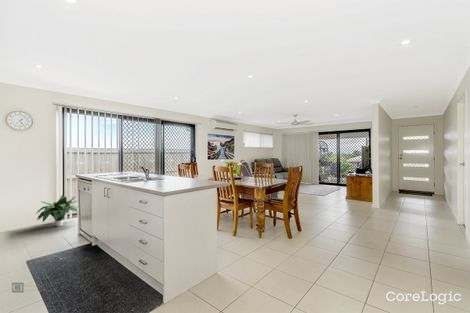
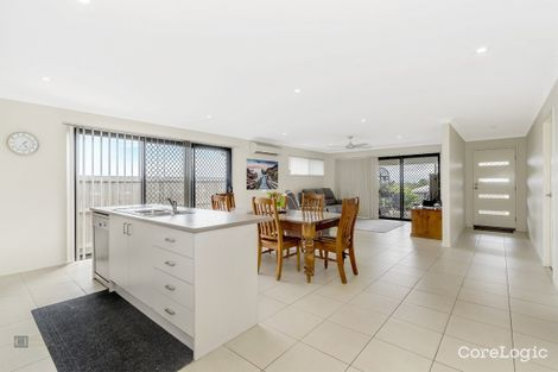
- potted plant (60, 210)
